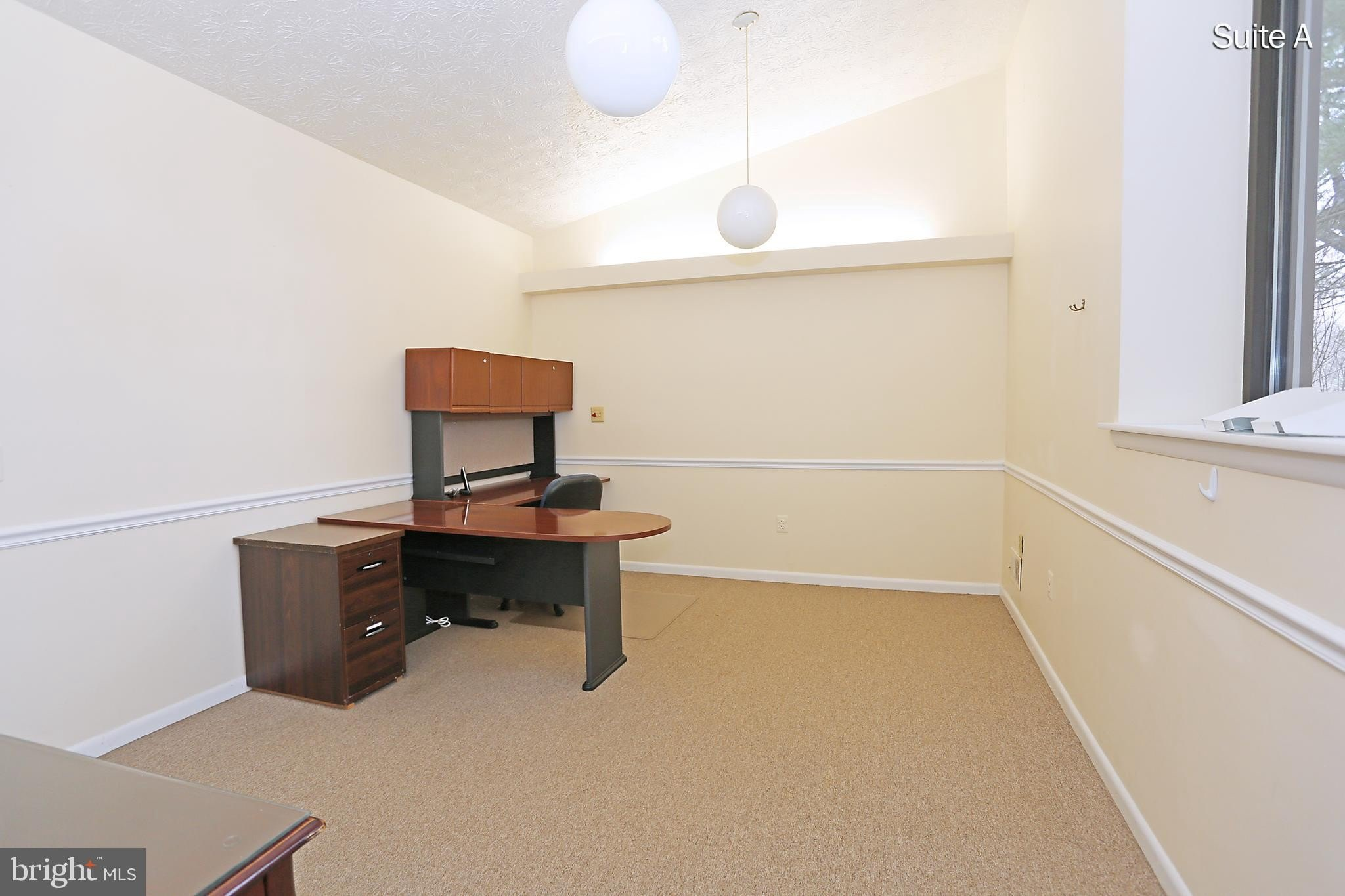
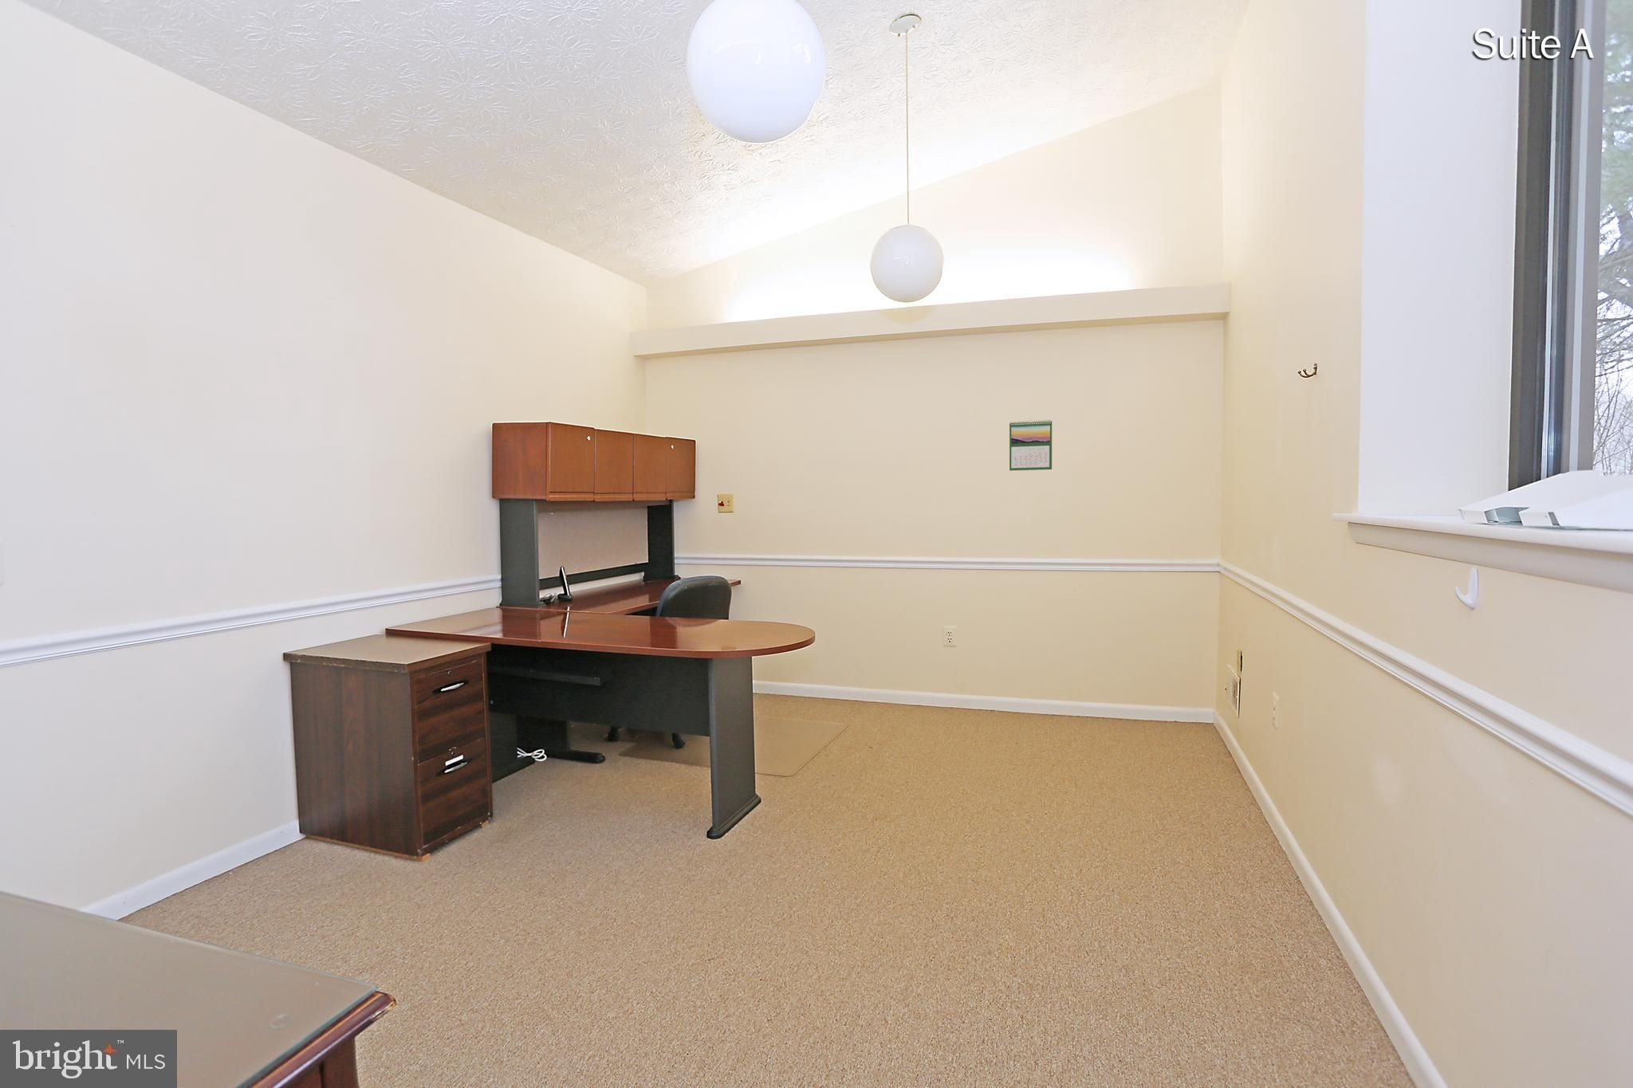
+ calendar (1031, 444)
